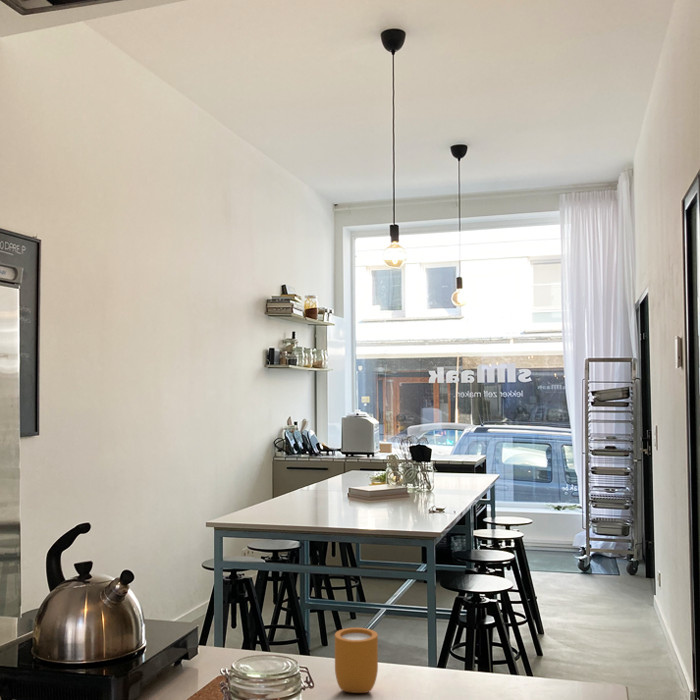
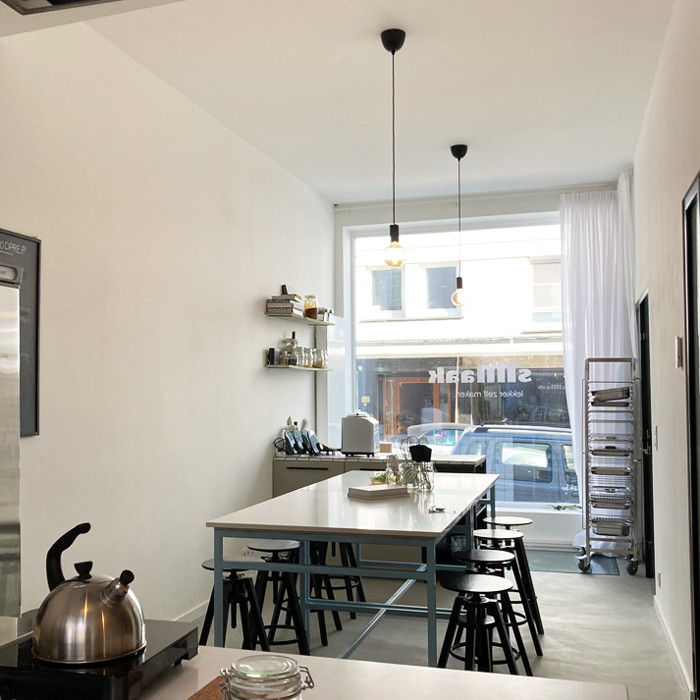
- mug (357, 659)
